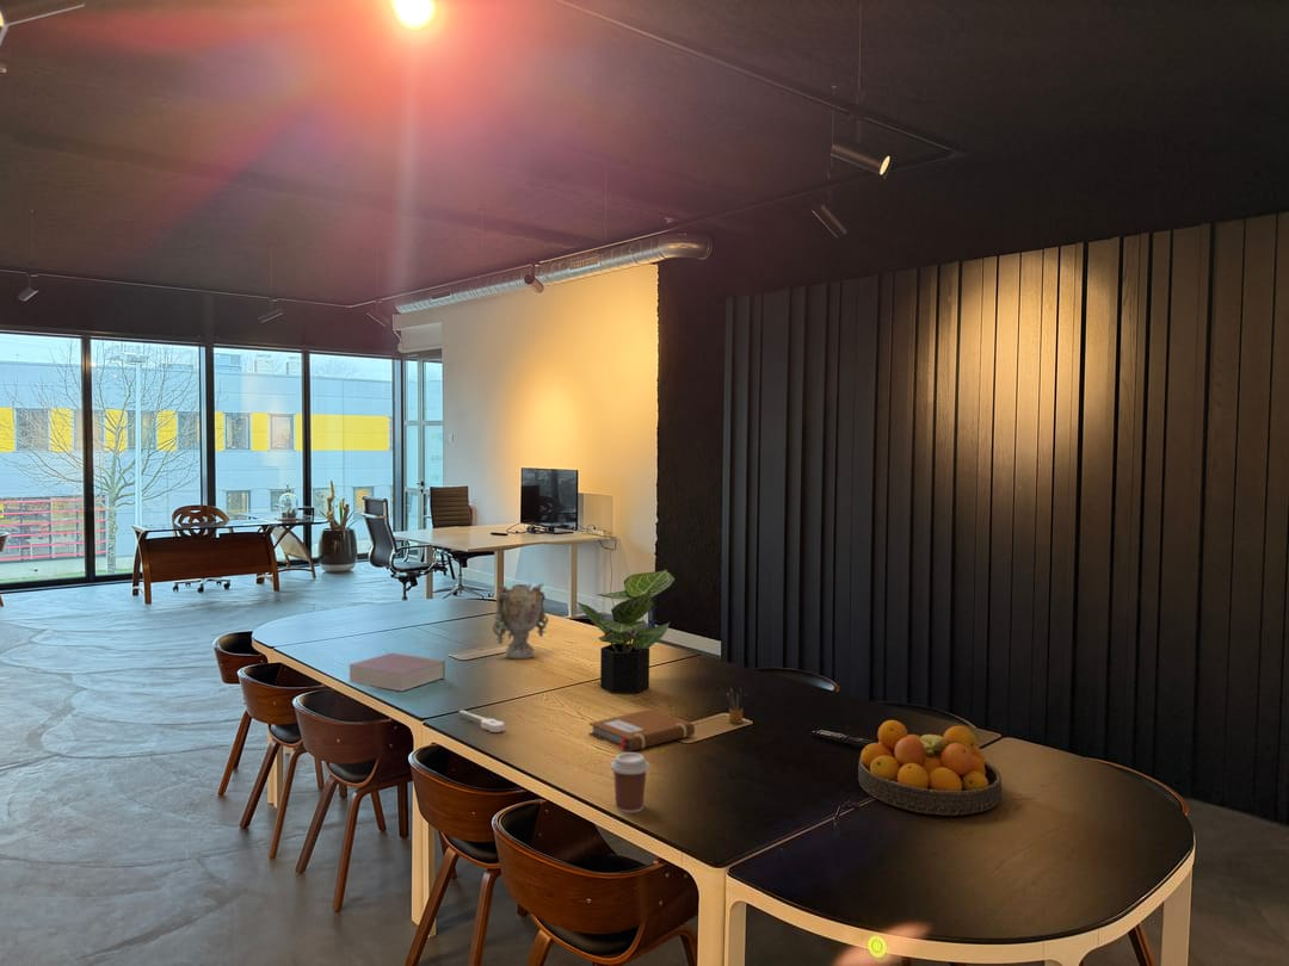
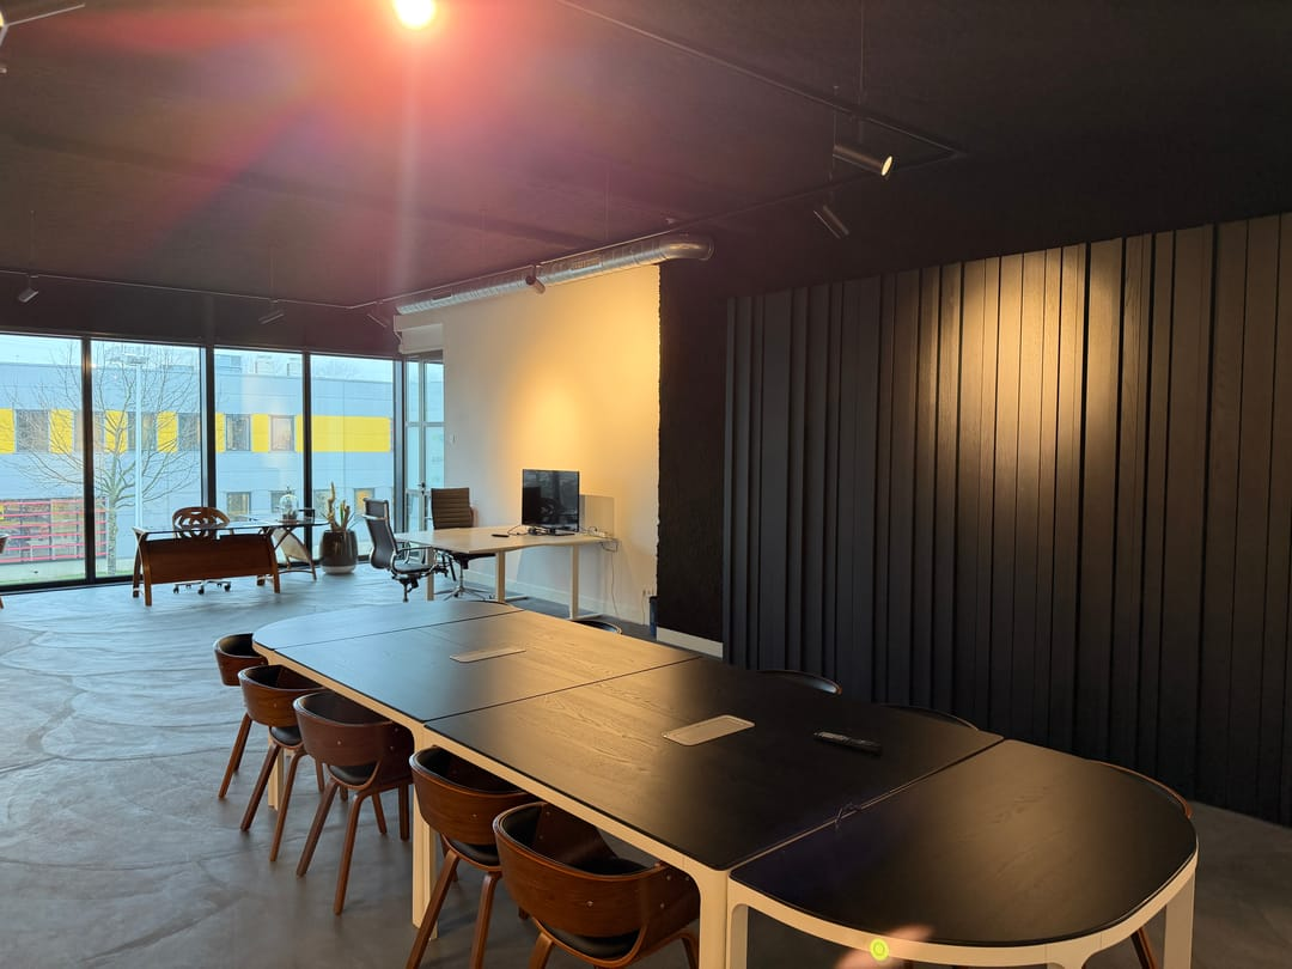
- acoustic guitar (481, 720)
- vase (519, 618)
- coffee cup (629, 782)
- fruit bowl (929, 757)
- notebook (640, 729)
- book (396, 670)
- pencil box (736, 705)
- potted plant (635, 631)
